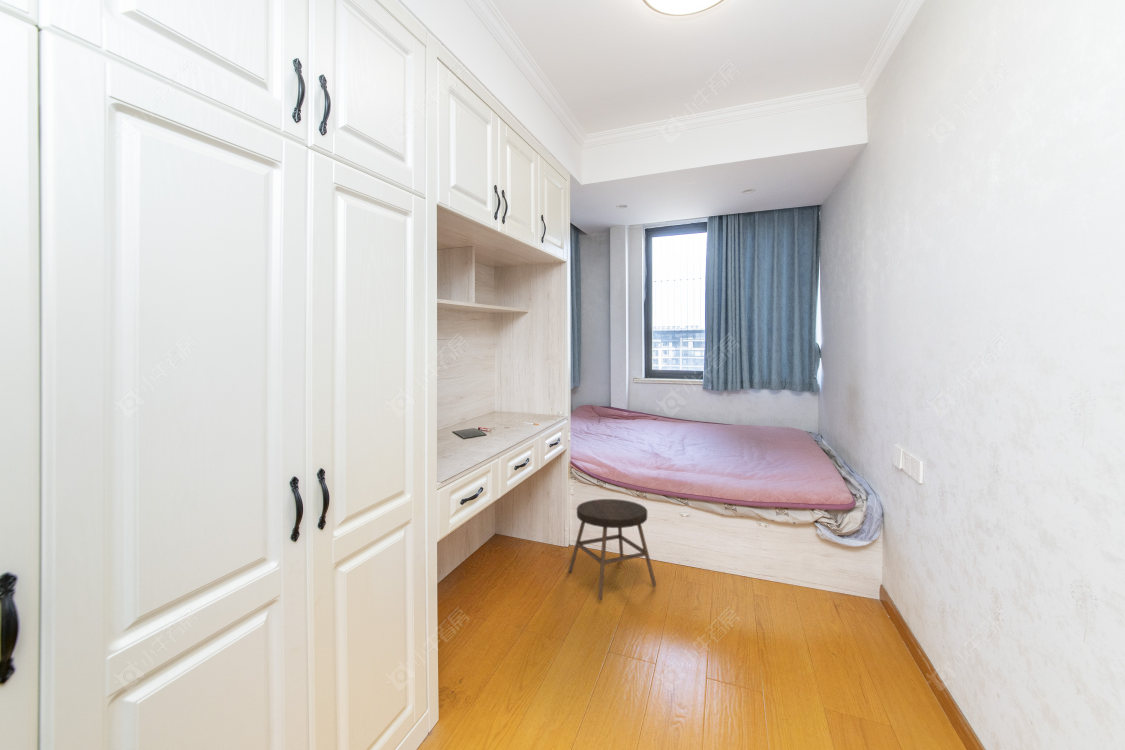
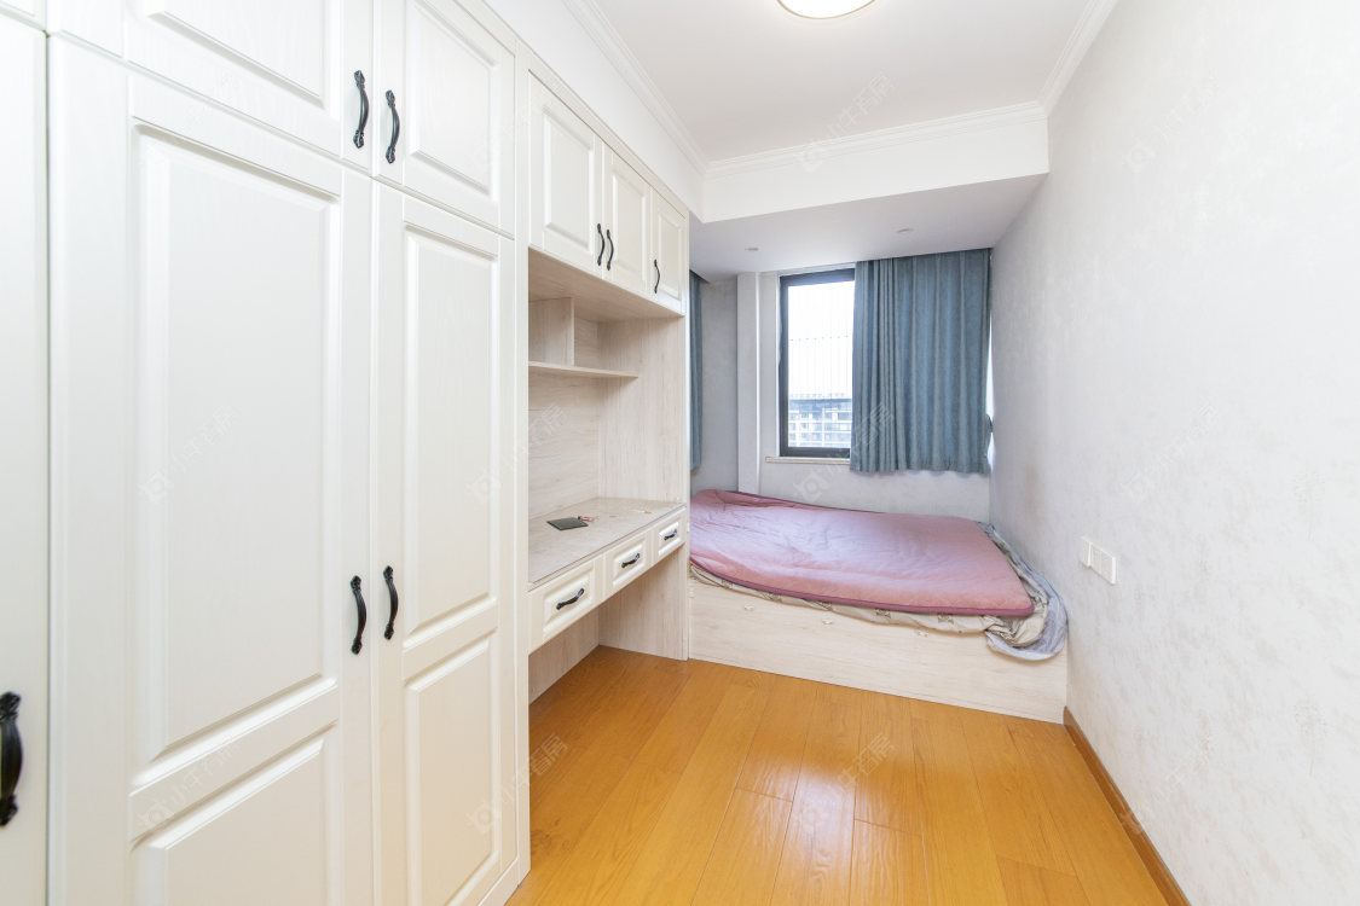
- stool (611, 539)
